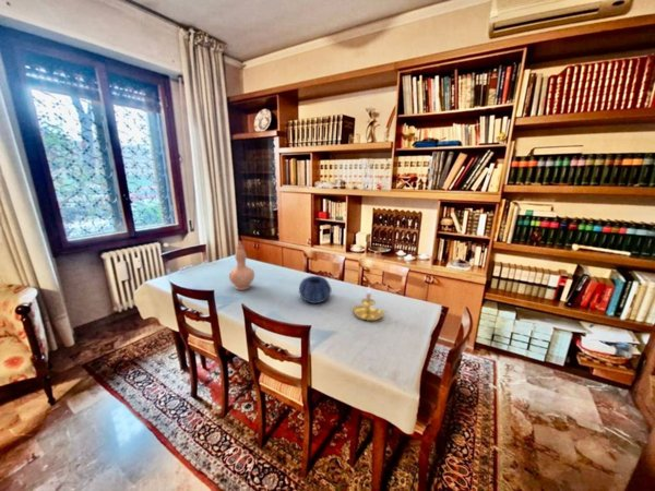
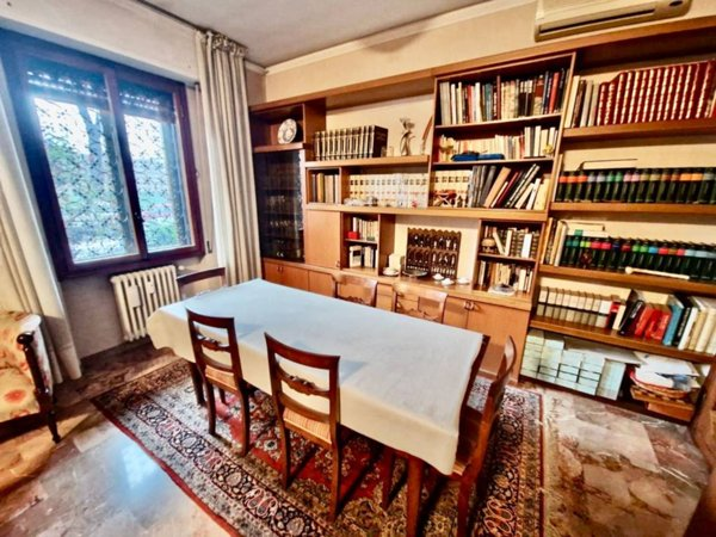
- decorative bowl (314, 288)
- candle holder (370, 300)
- vase (241, 264)
